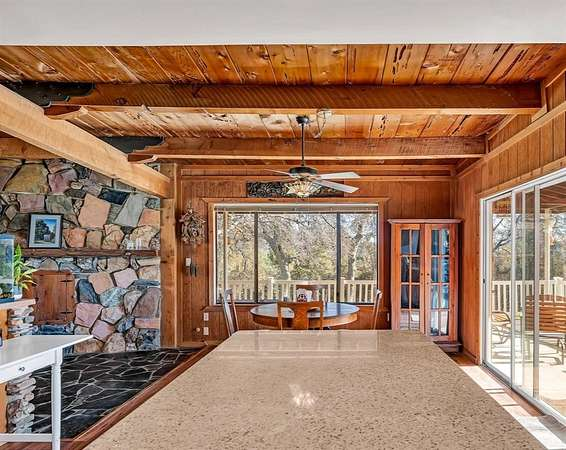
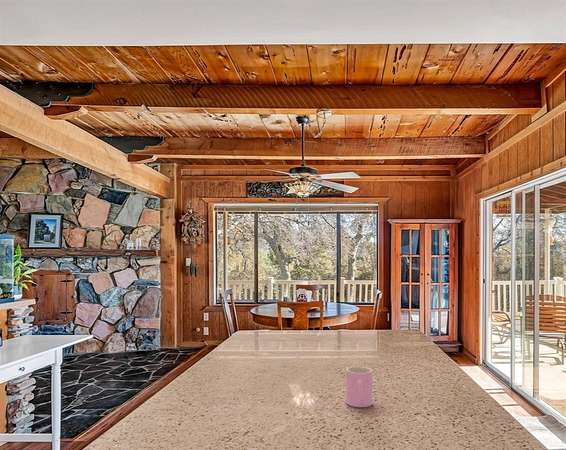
+ cup (359, 388)
